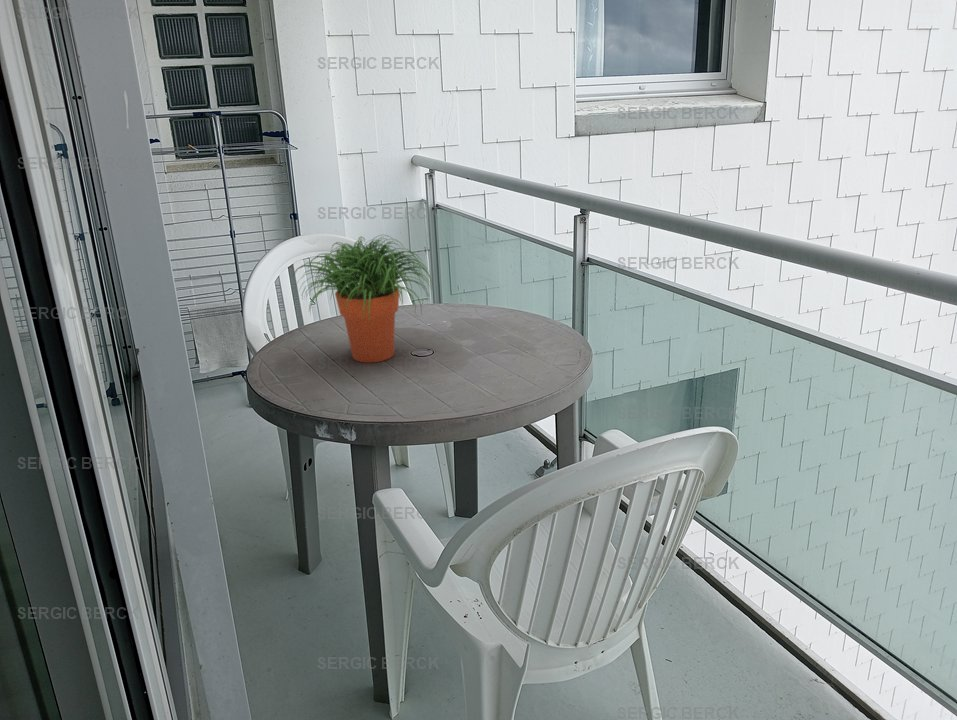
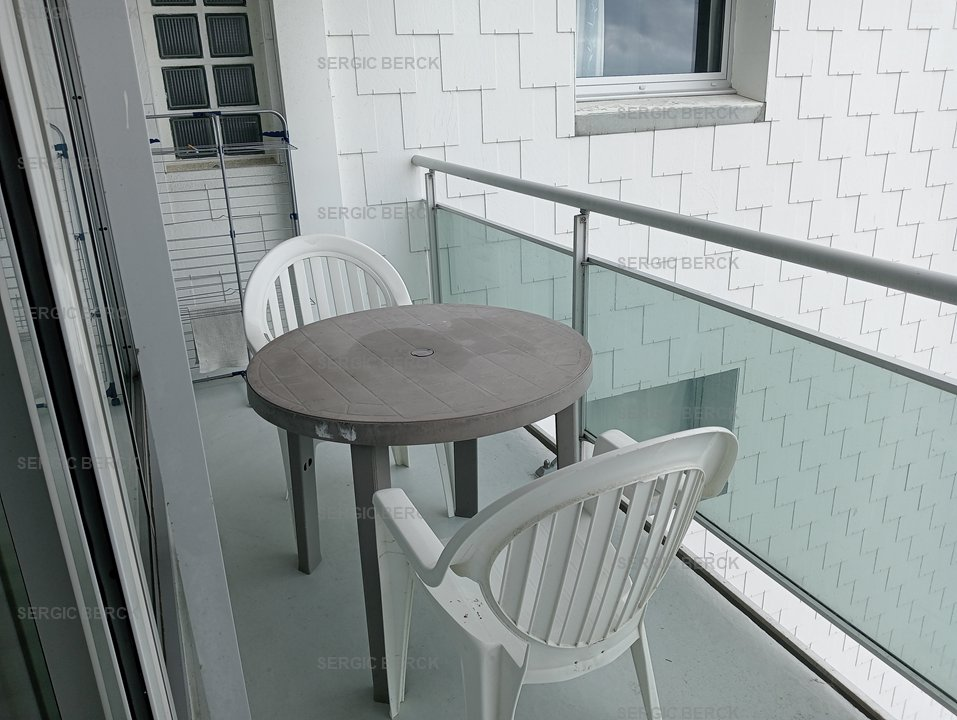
- potted plant (370, 298)
